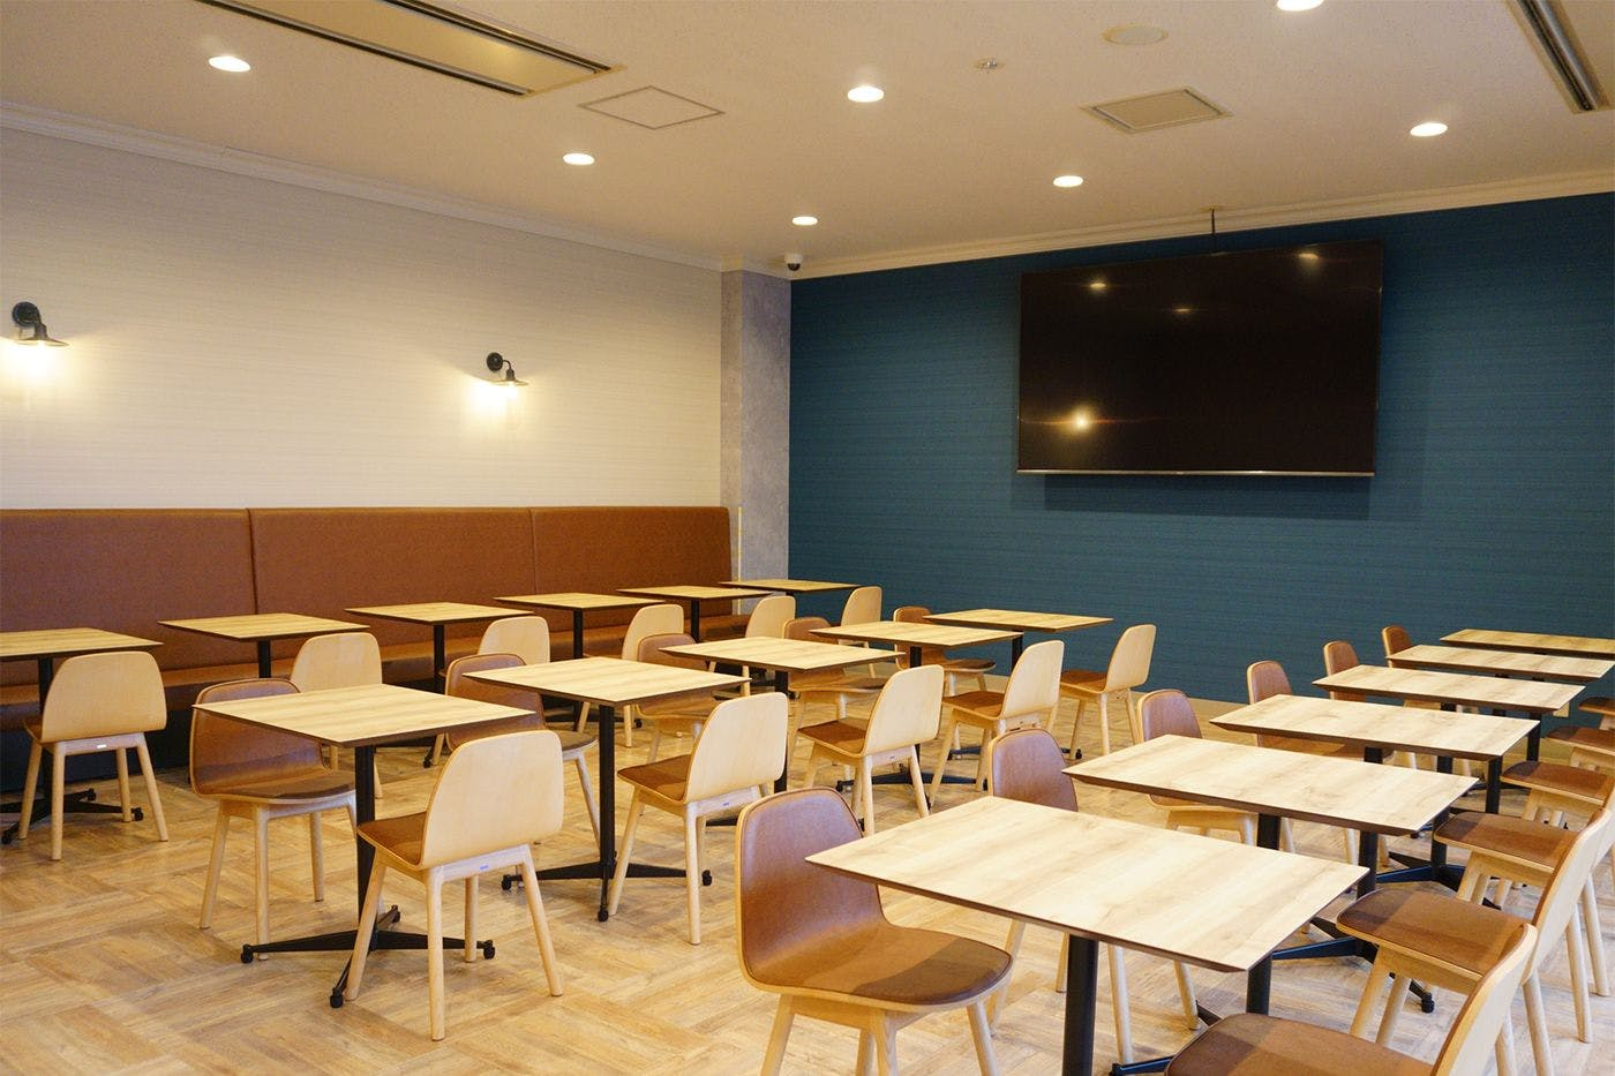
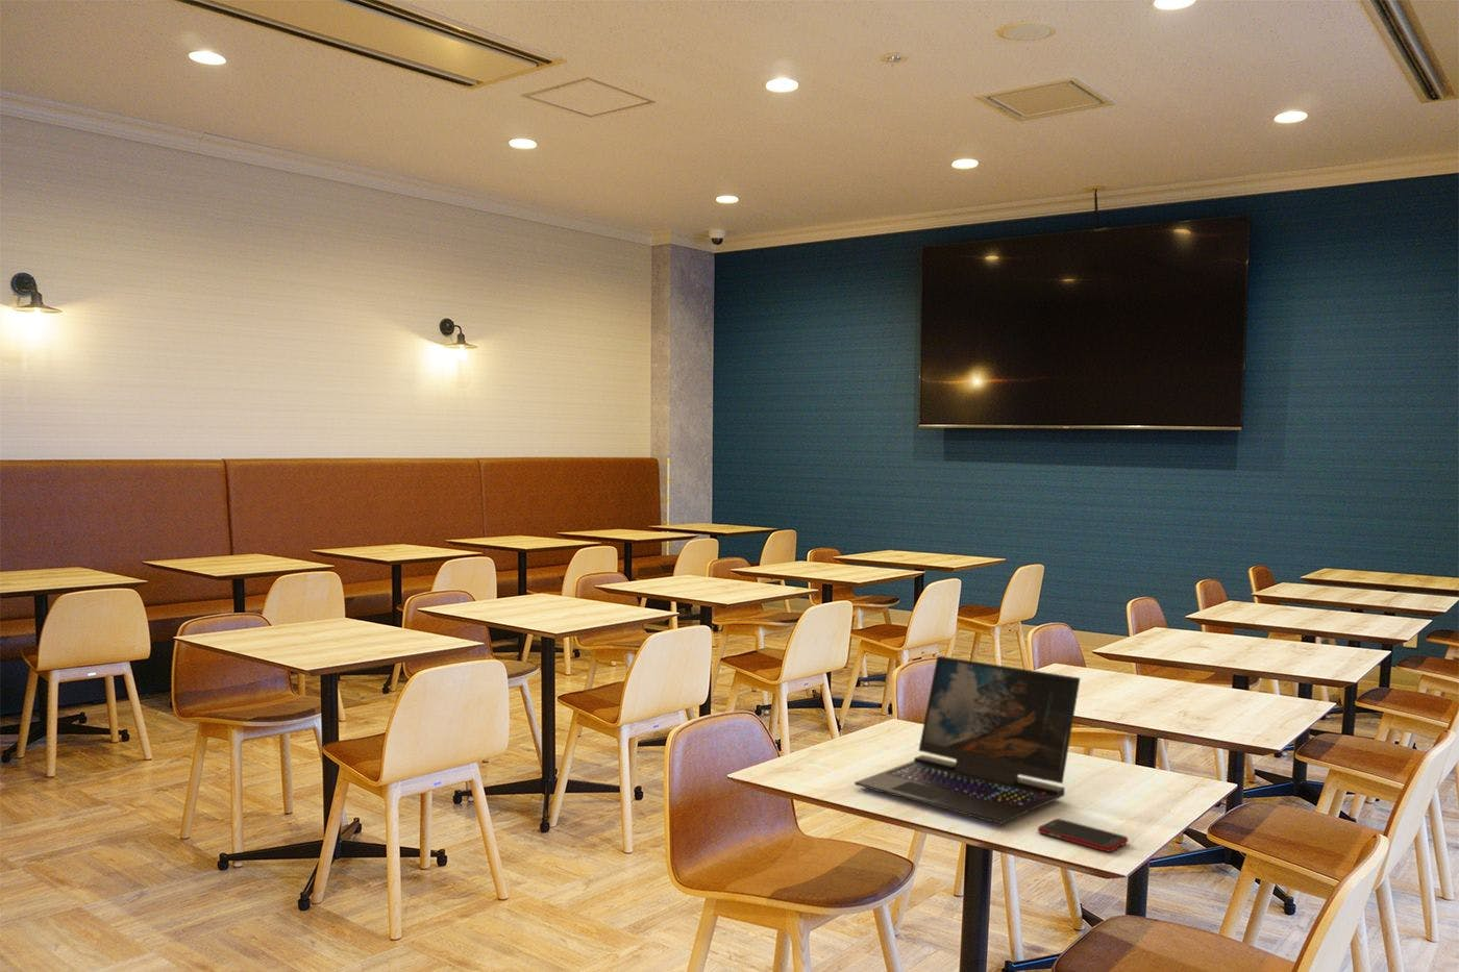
+ laptop (967, 733)
+ cell phone (1082, 834)
